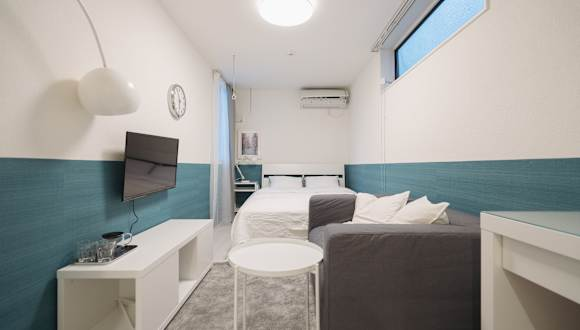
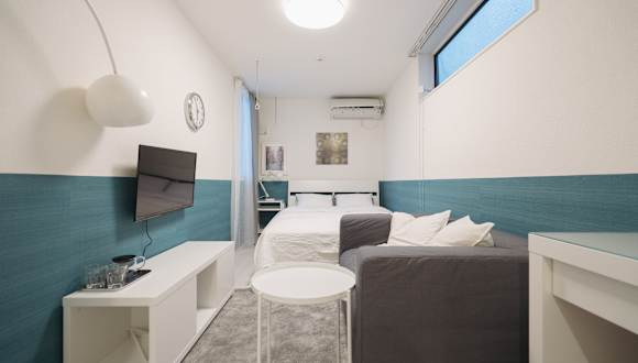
+ wall art (331, 148)
